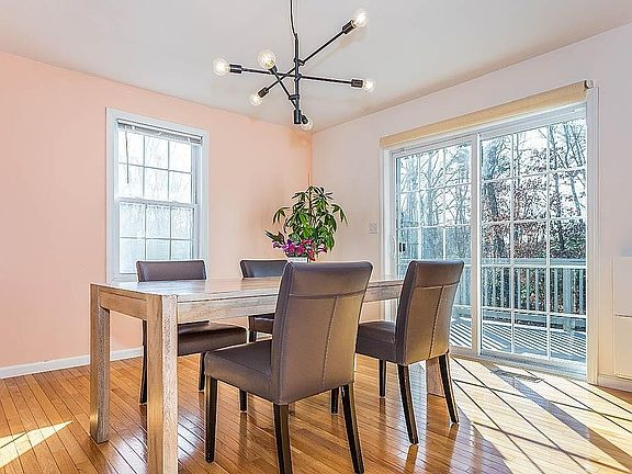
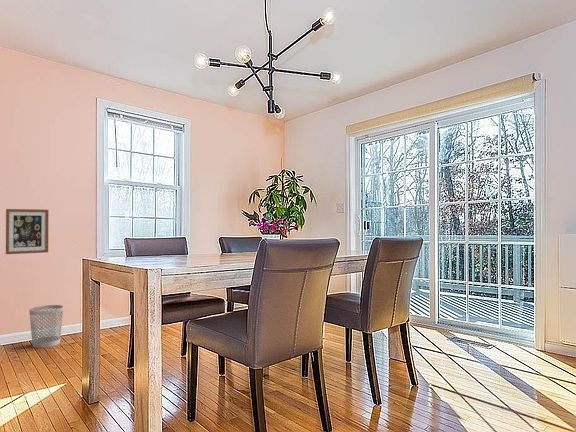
+ wall art (27, 231)
+ wastebasket (46, 326)
